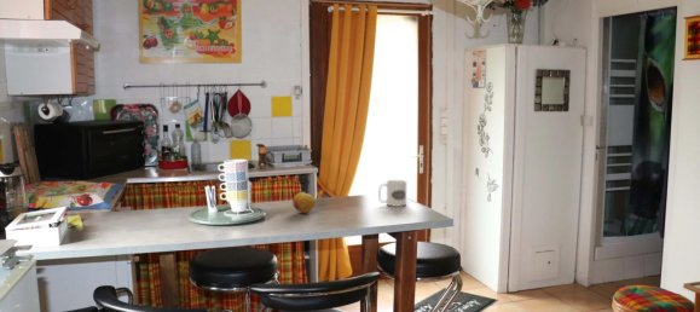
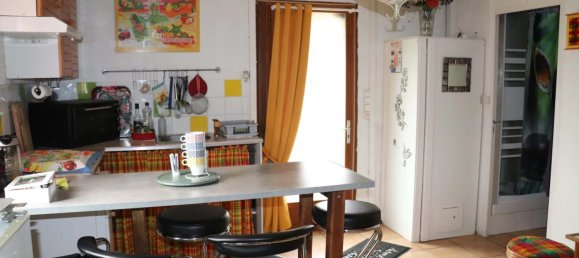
- fruit (303, 202)
- mug (392, 192)
